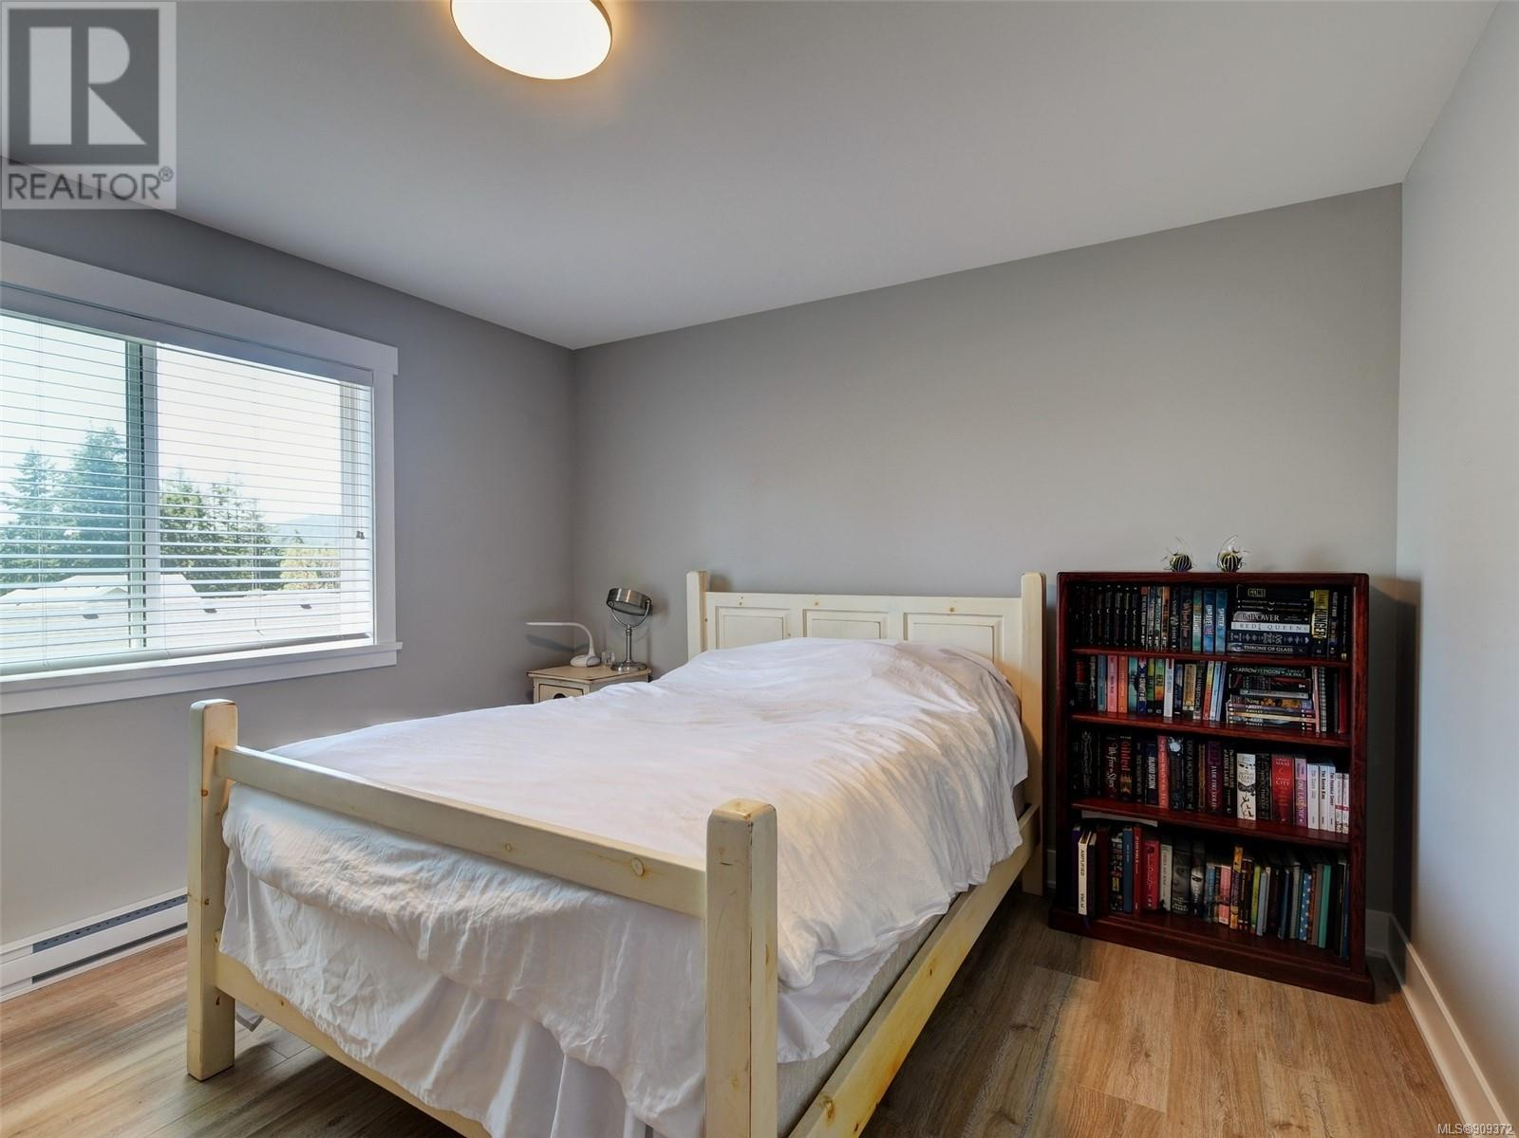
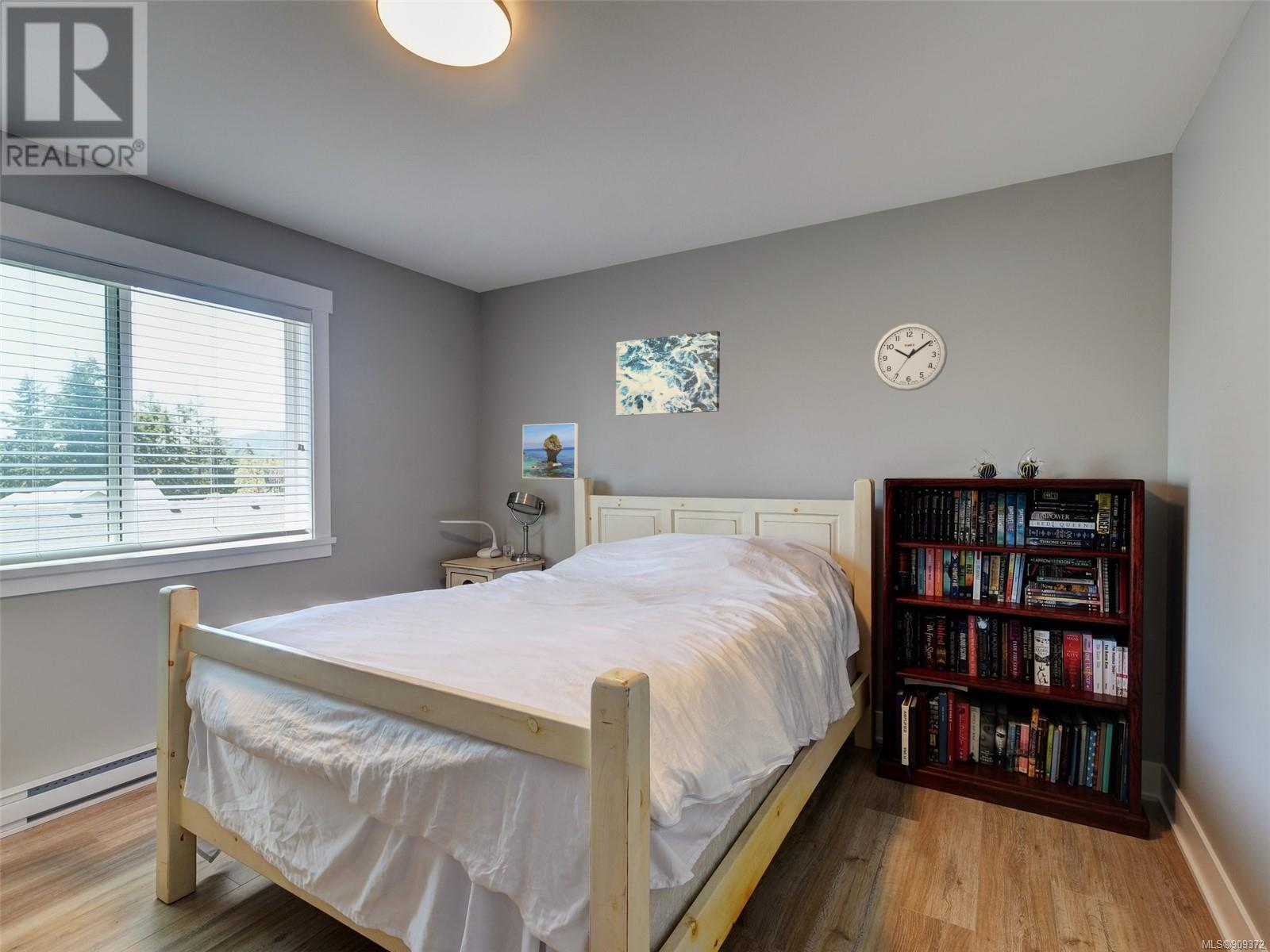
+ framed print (549, 451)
+ wall art (665, 375)
+ wall clock (908, 356)
